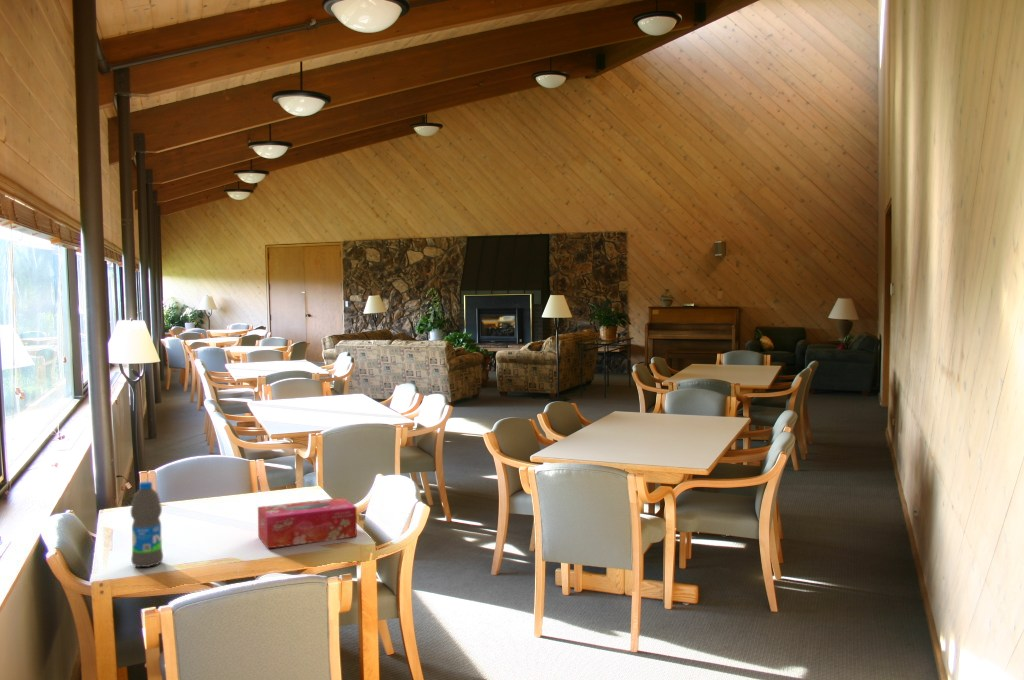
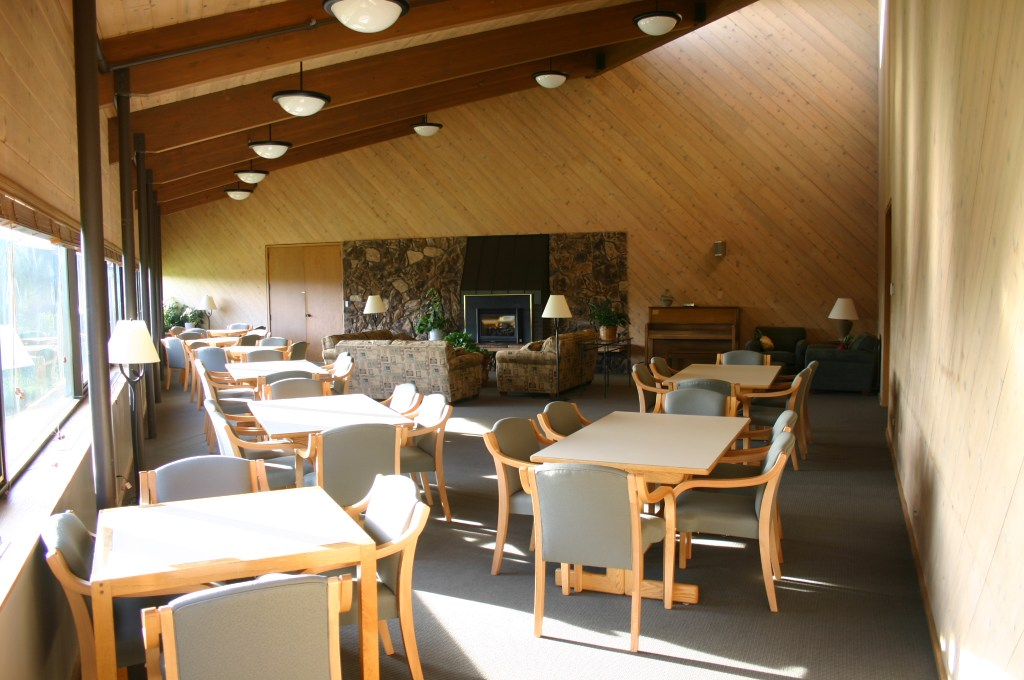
- tissue box (307, 521)
- water bottle (146, 523)
